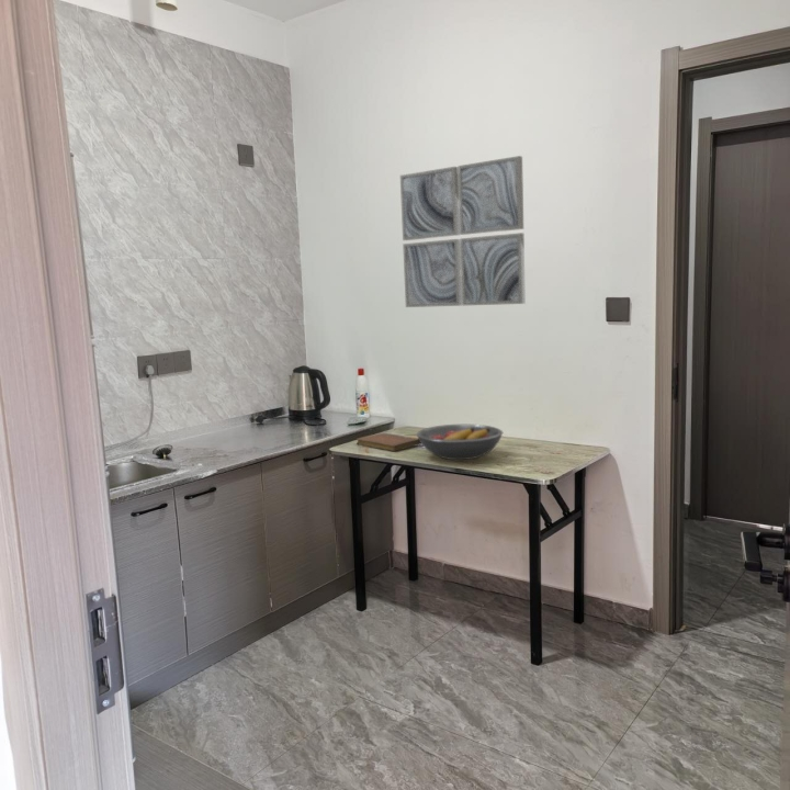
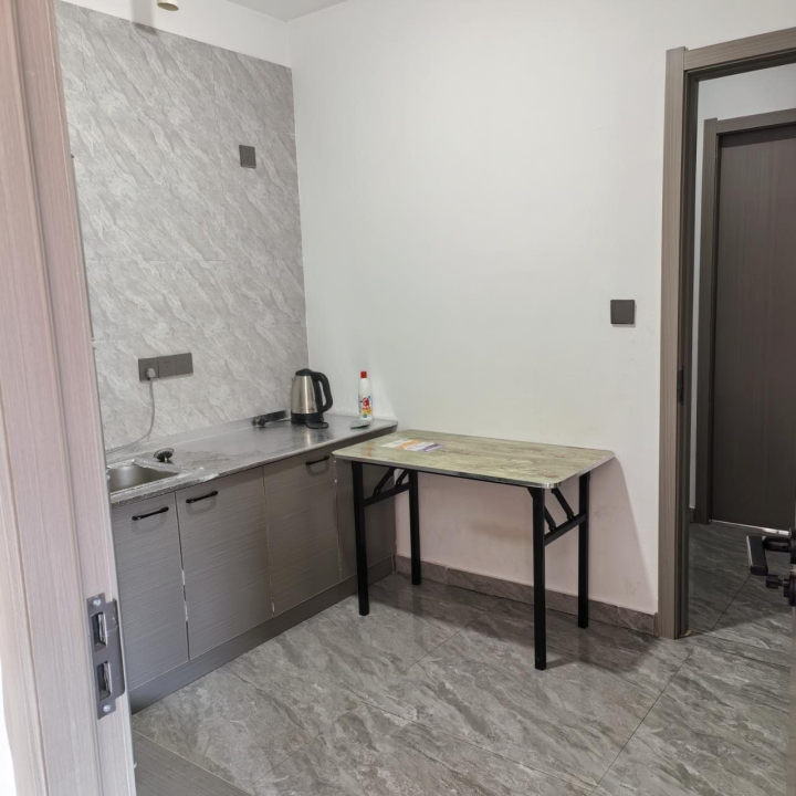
- fruit bowl (460, 440)
- notebook (388, 441)
- wall art (461, 238)
